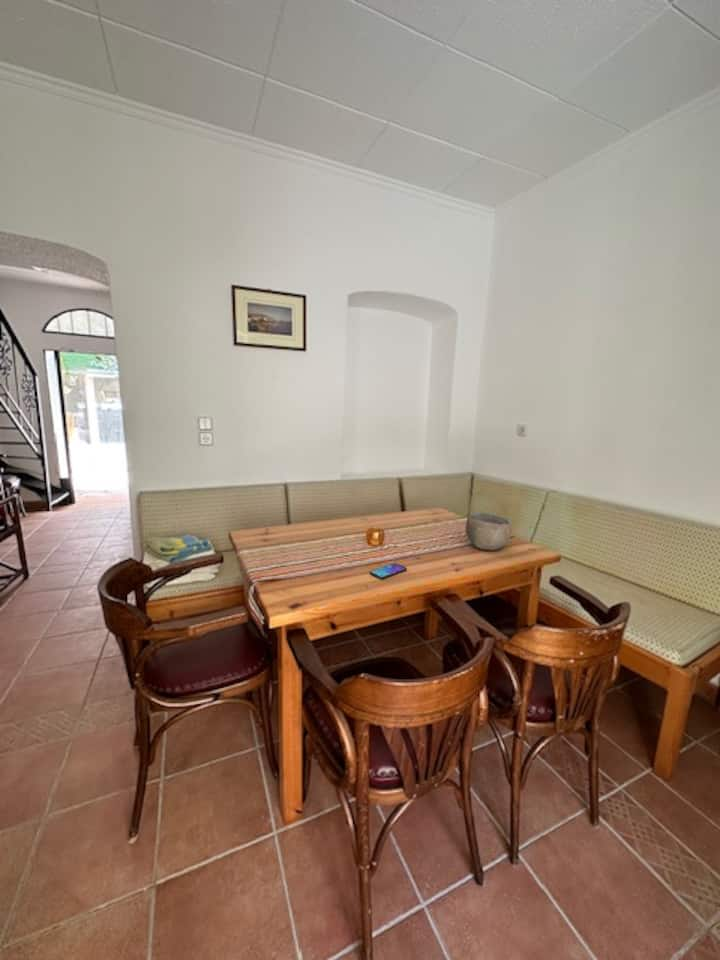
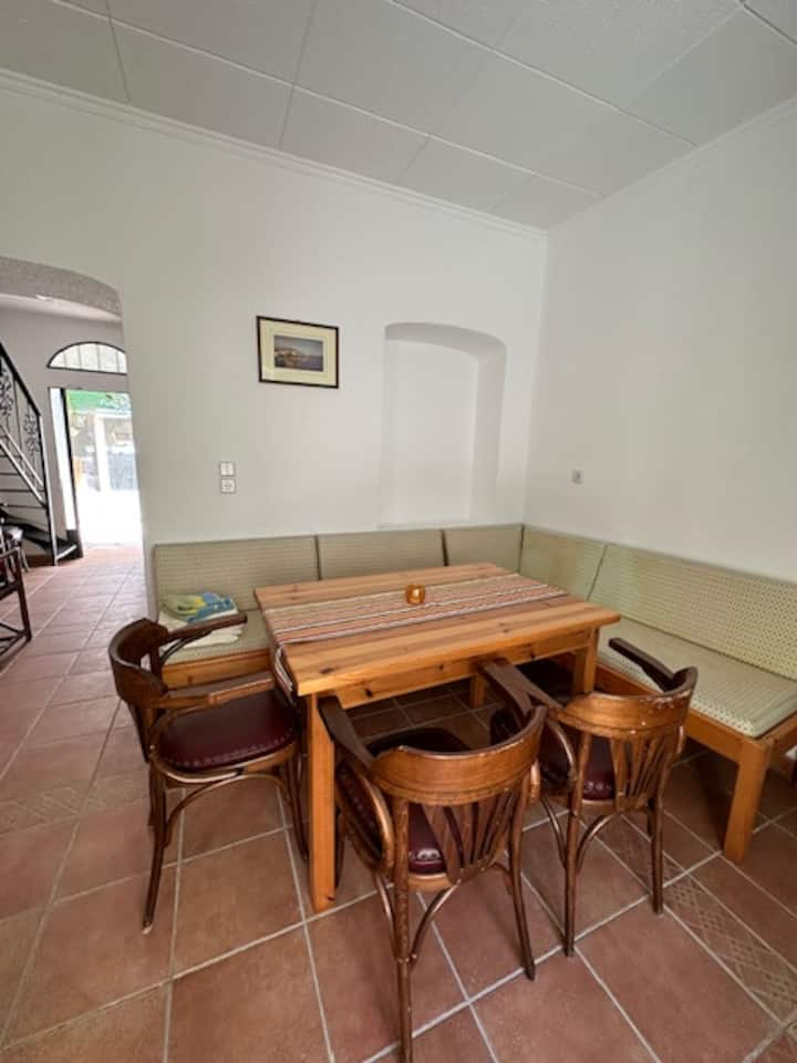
- smartphone (388, 570)
- bowl (488, 532)
